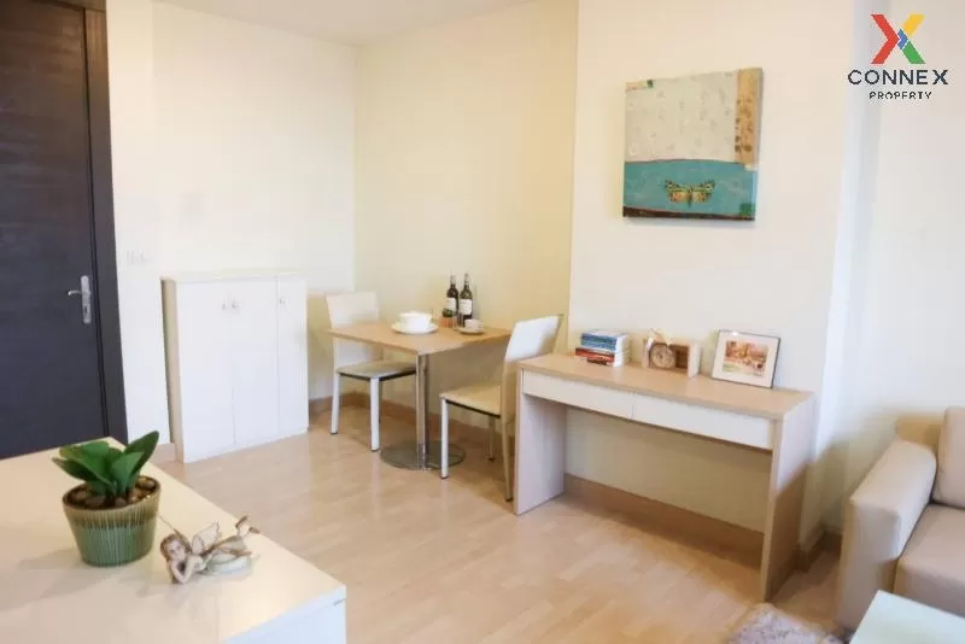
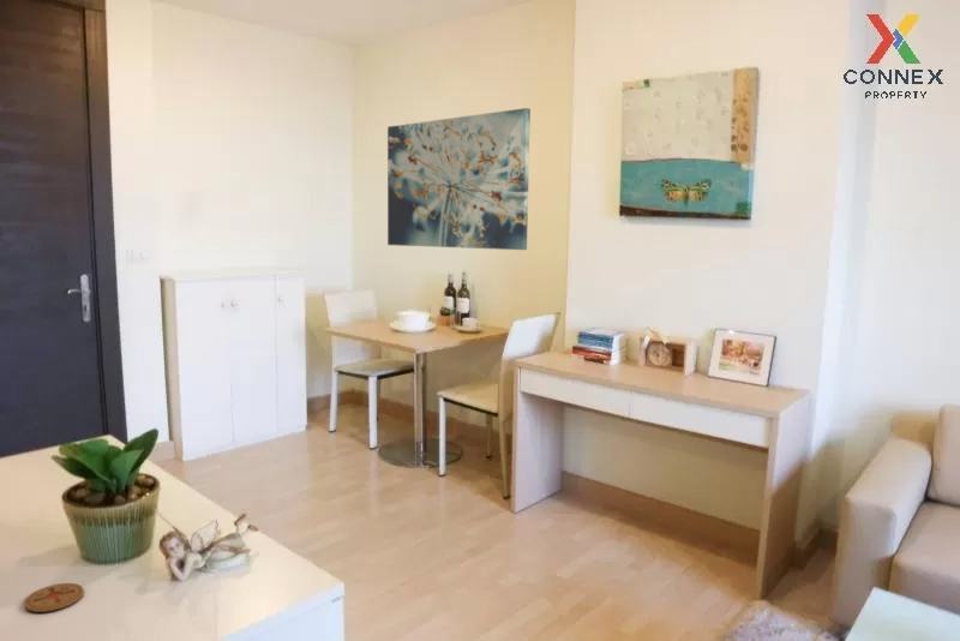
+ wall art (451, 184)
+ coaster (54, 597)
